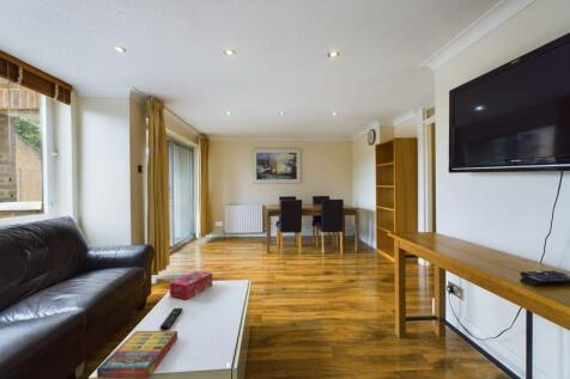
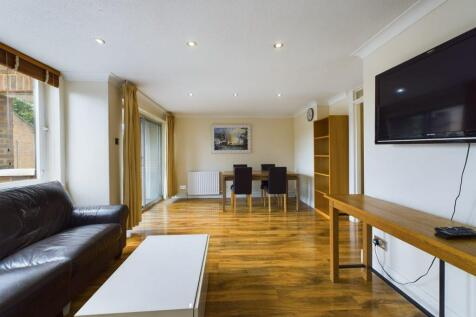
- remote control (171, 318)
- tissue box (192, 283)
- game compilation box (141, 352)
